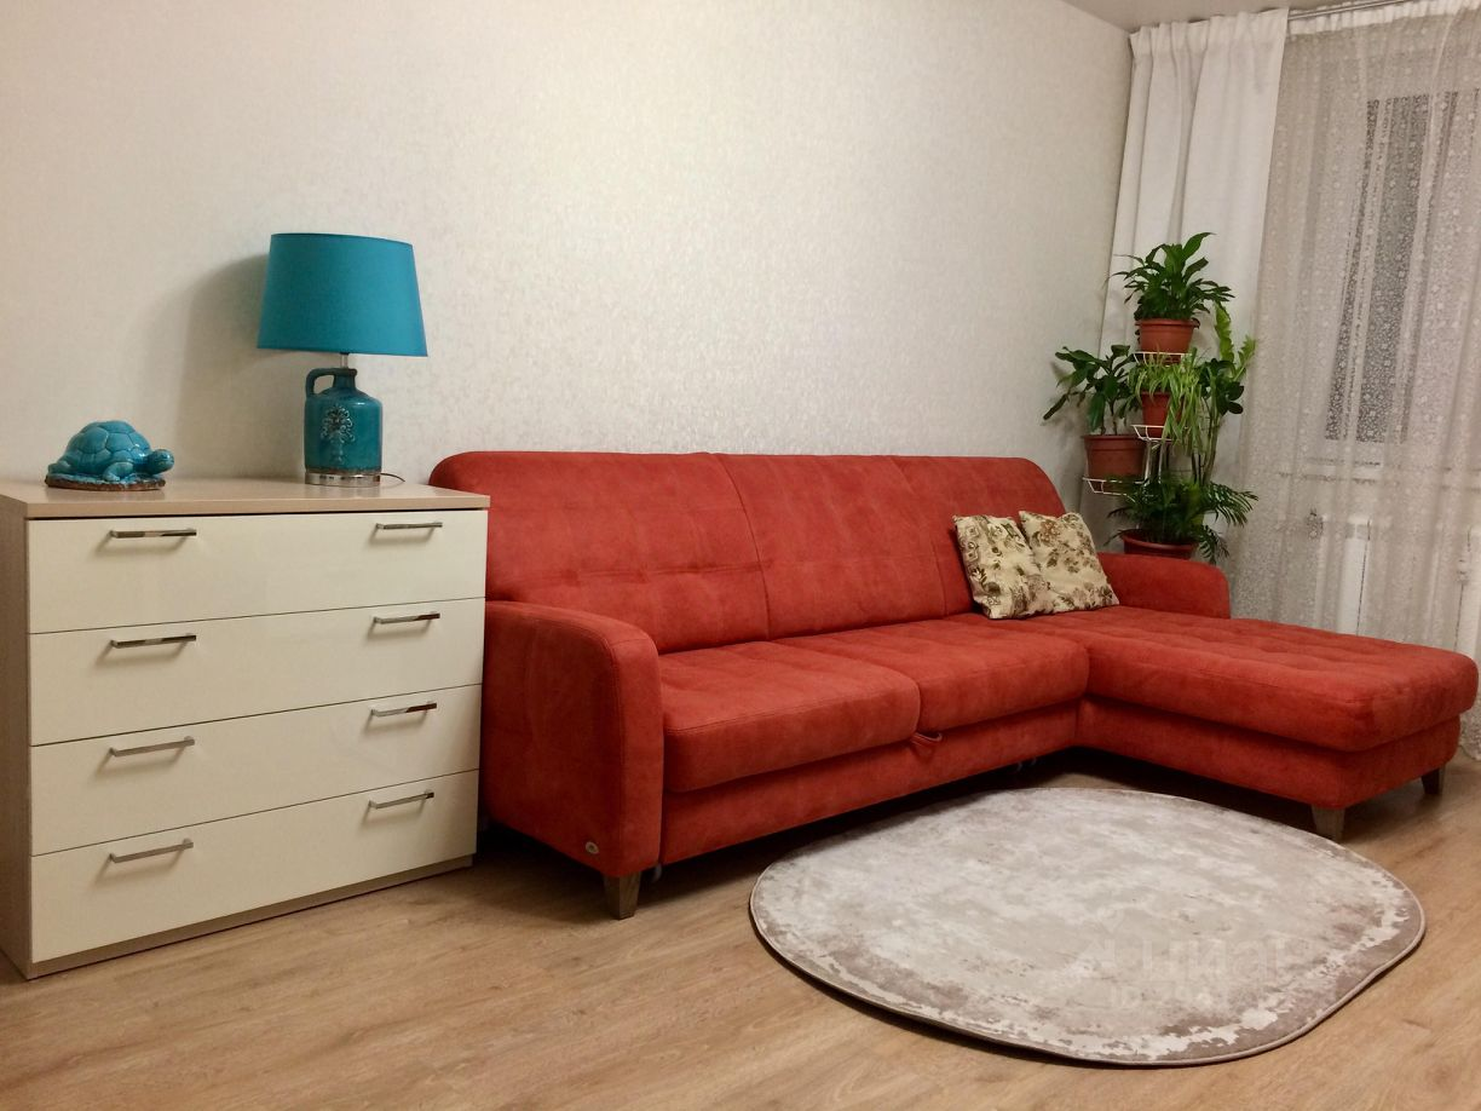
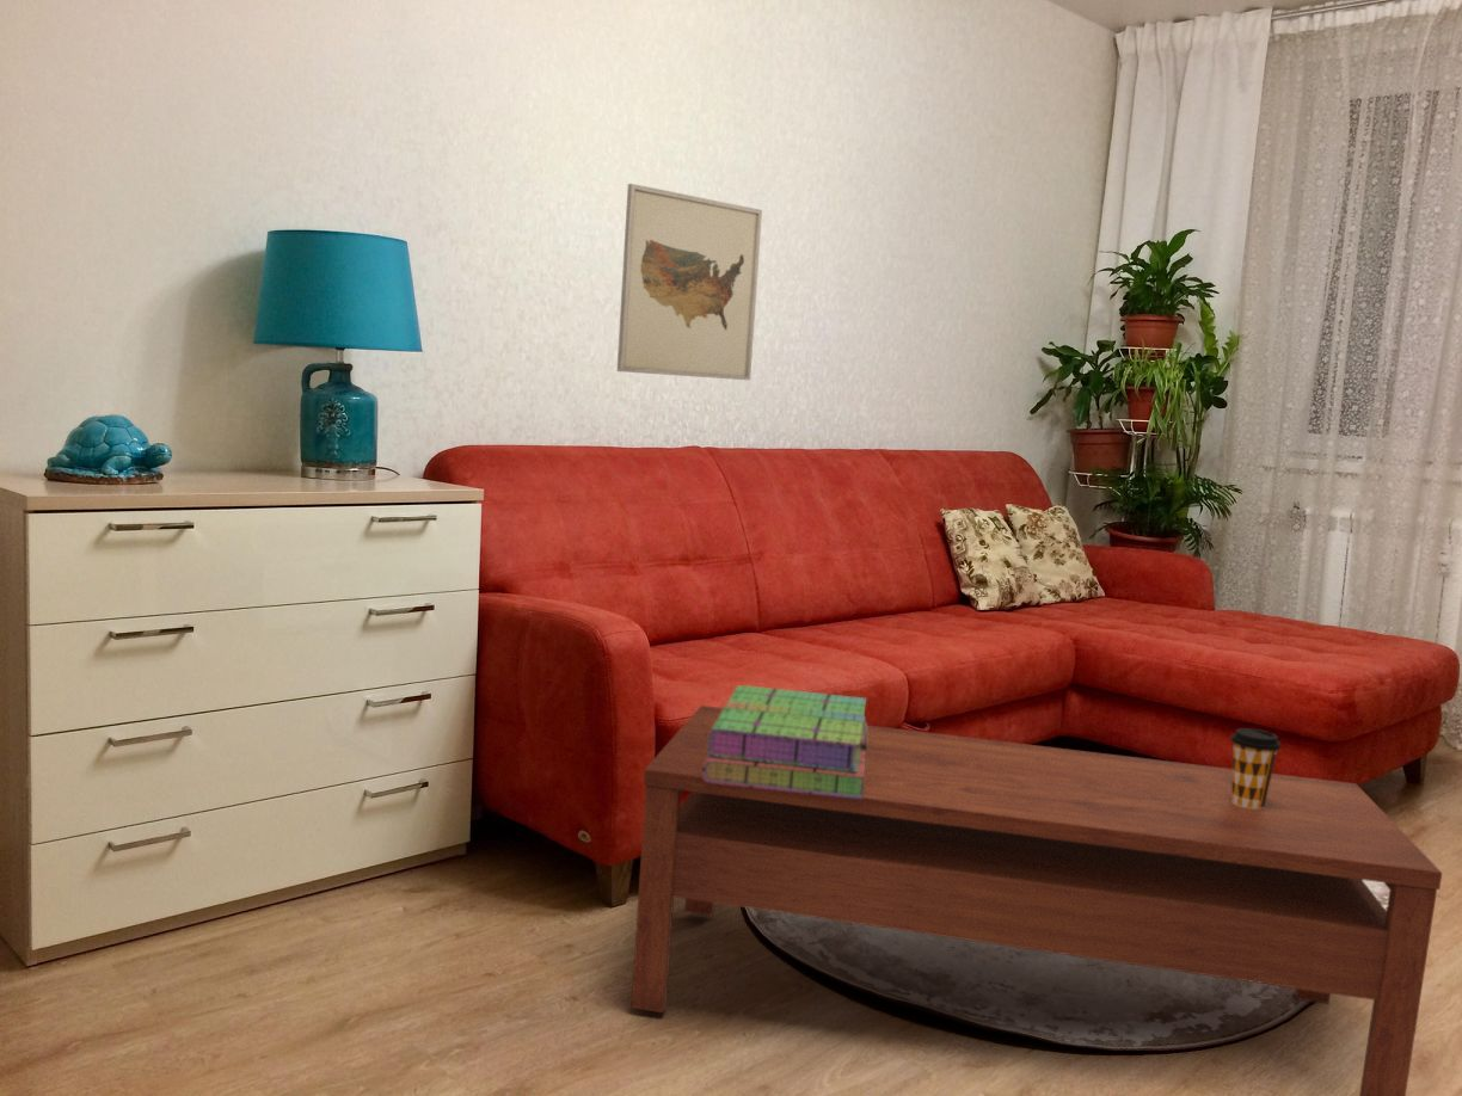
+ stack of books (791, 734)
+ coffee table (1005, 892)
+ wall art (692, 287)
+ coffee cup (1252, 768)
